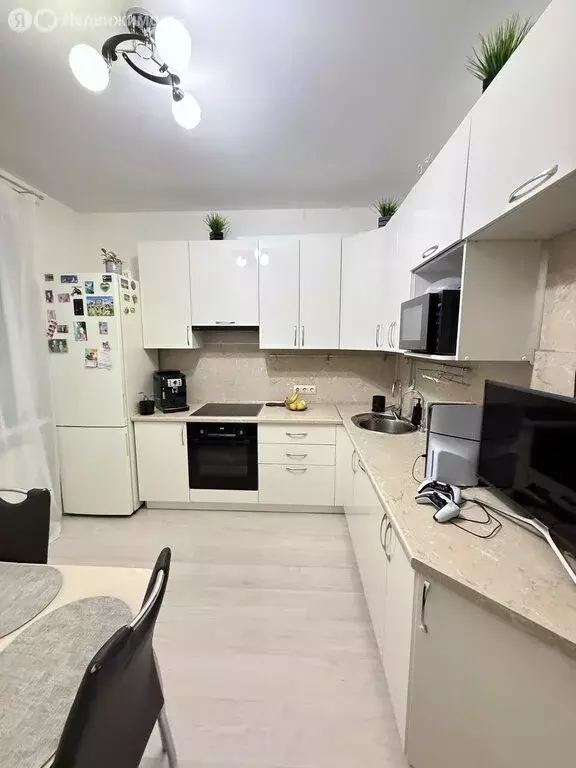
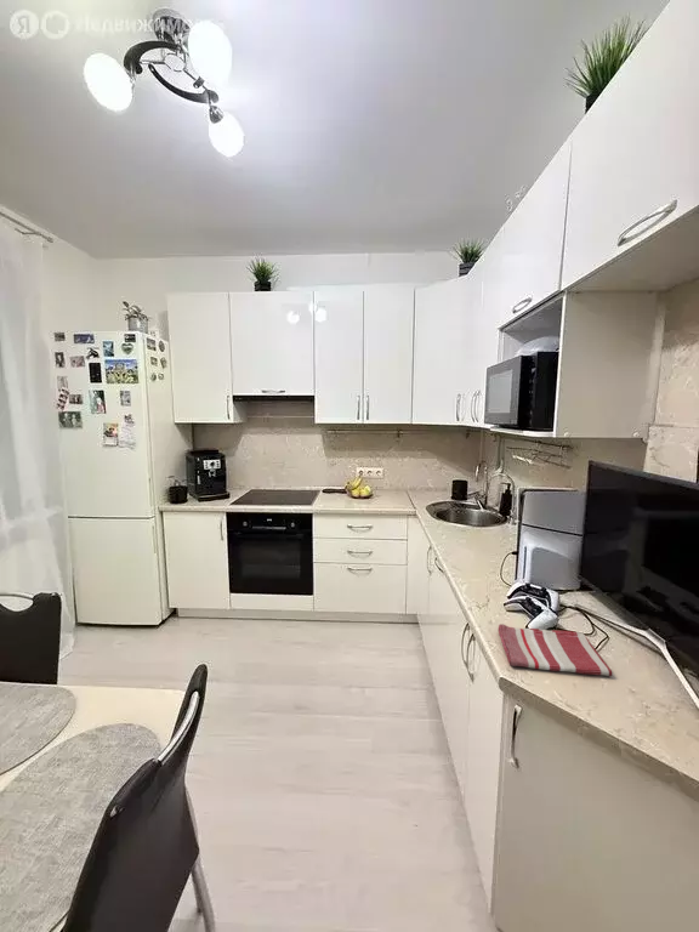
+ dish towel (549, 647)
